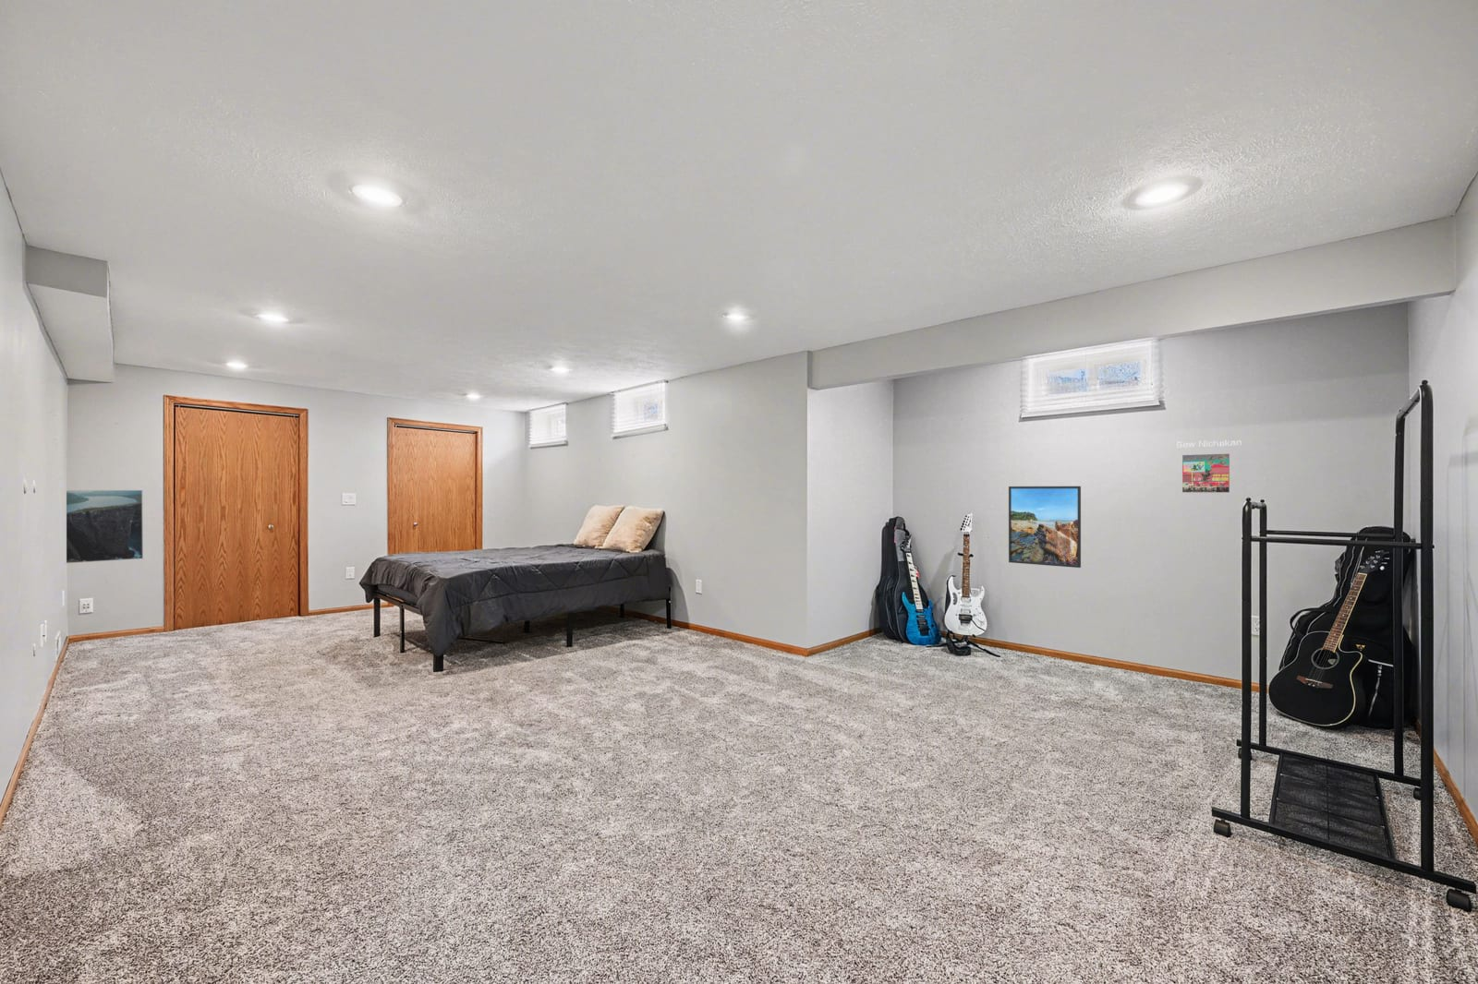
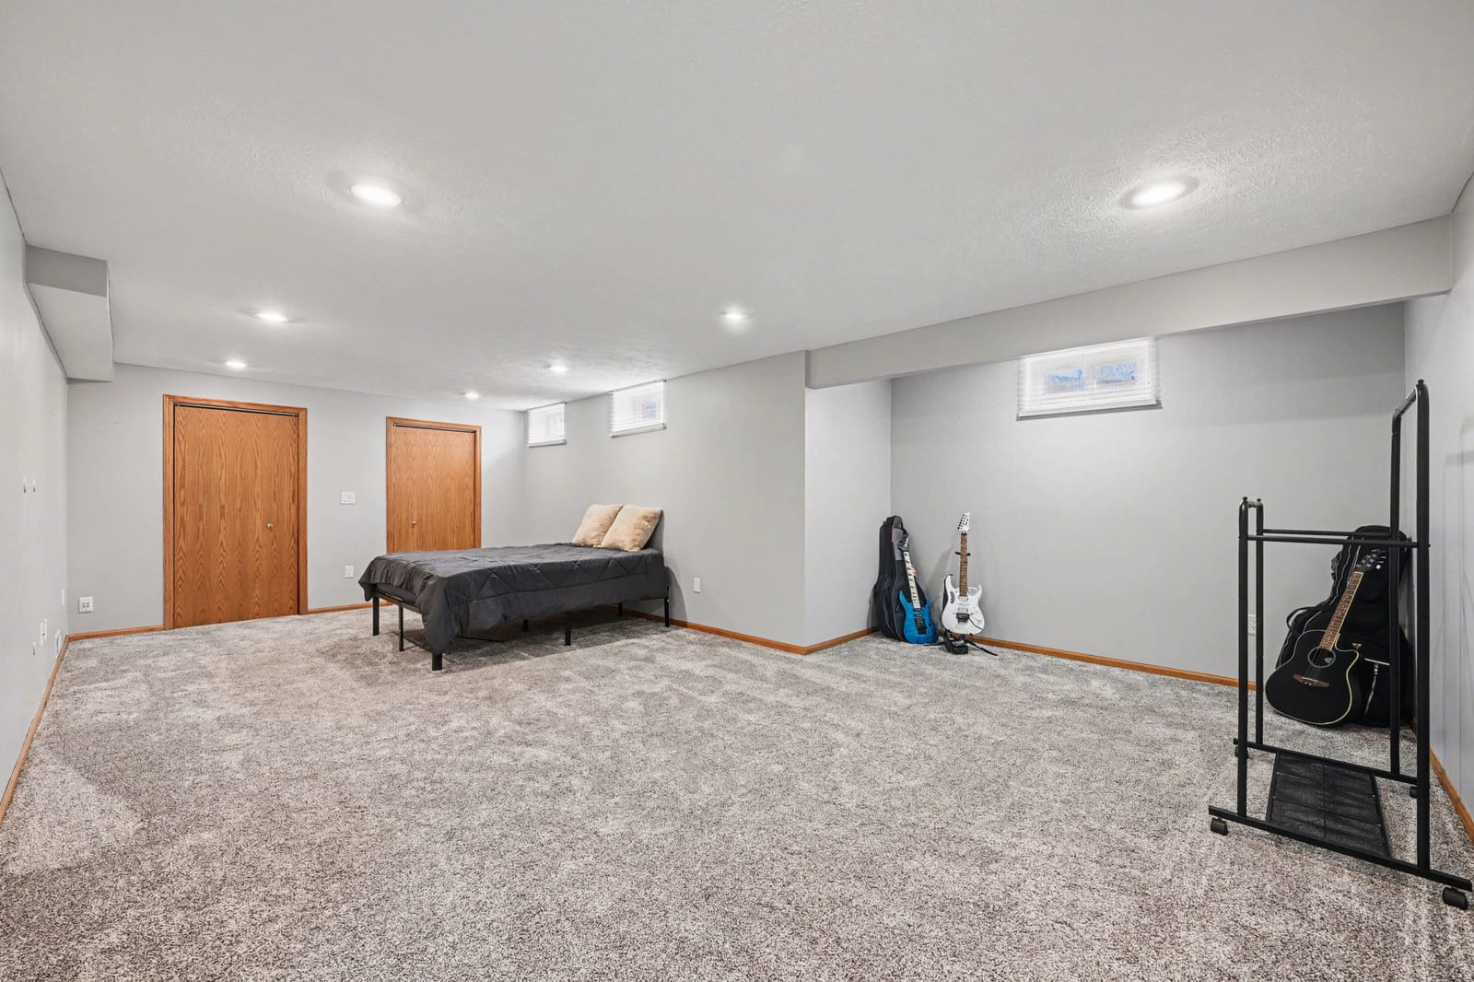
- album cover (1208, 466)
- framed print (1043, 525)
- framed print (102, 525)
